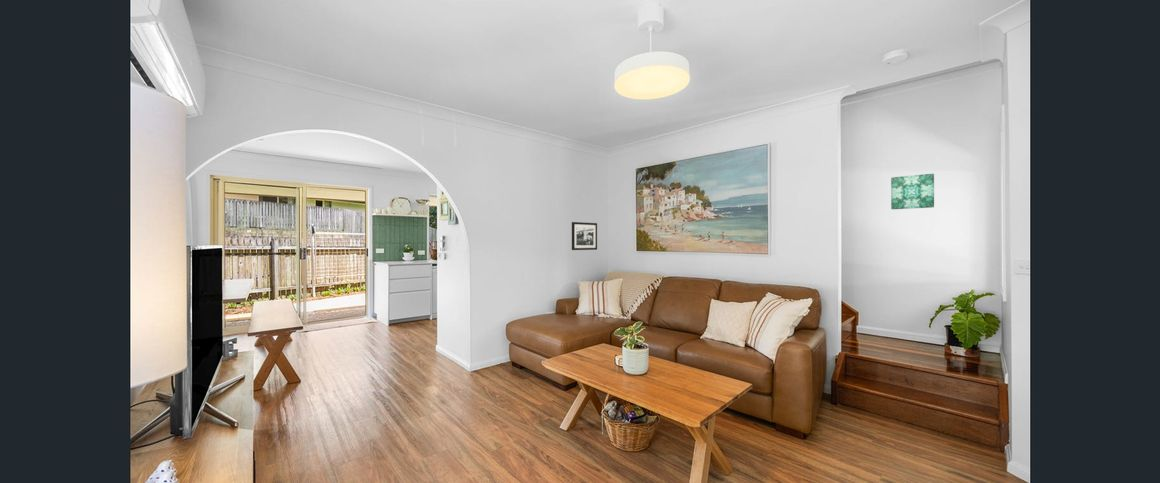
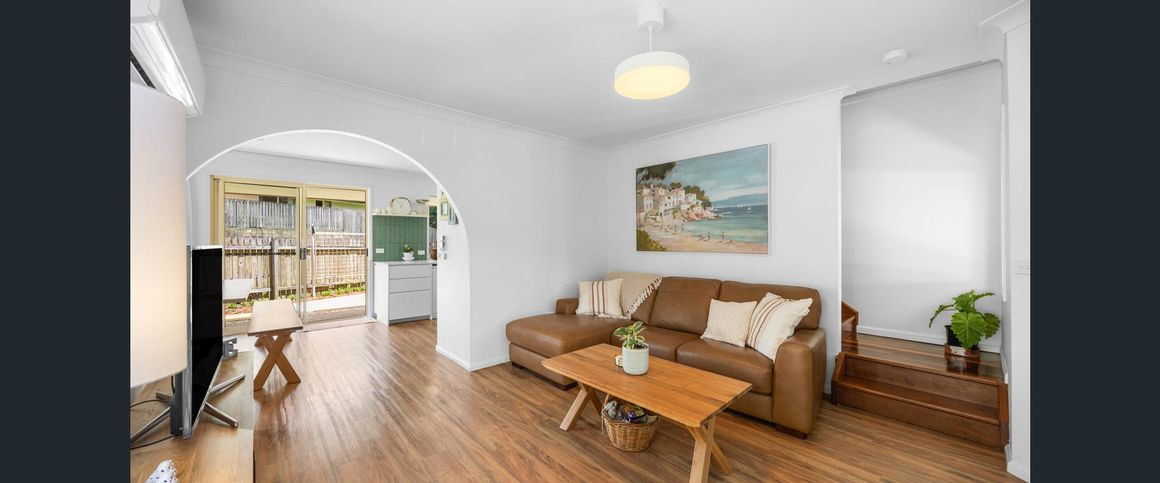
- picture frame (584, 236)
- wall art (912, 192)
